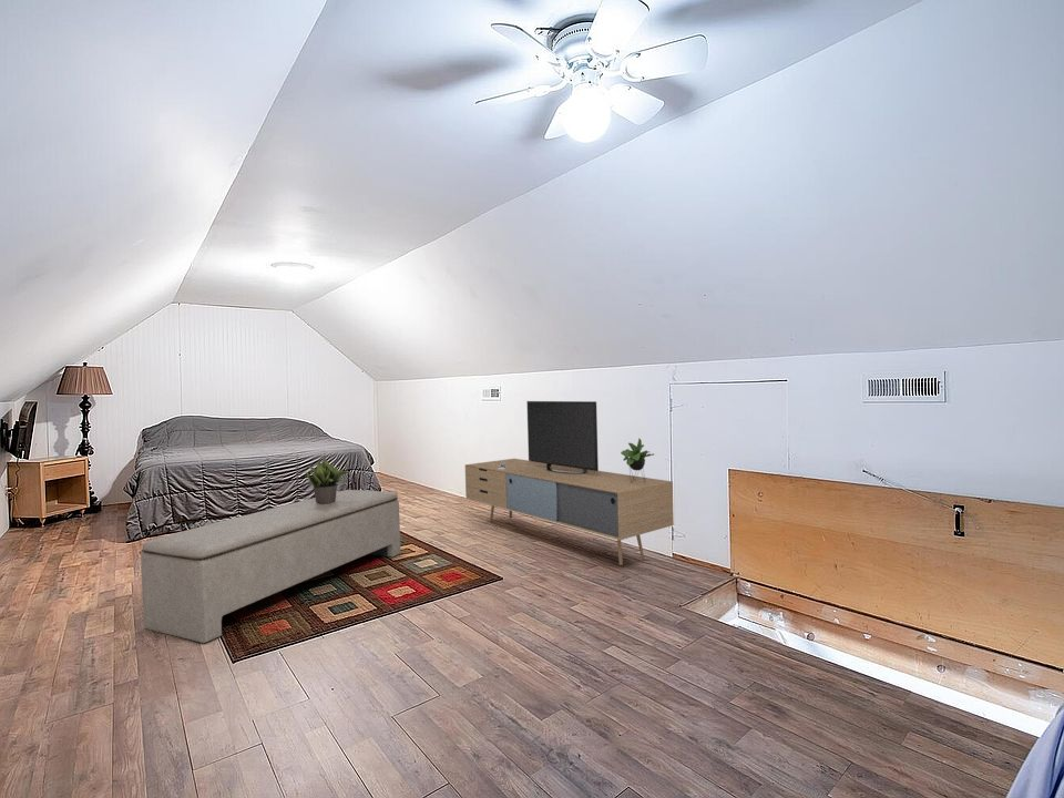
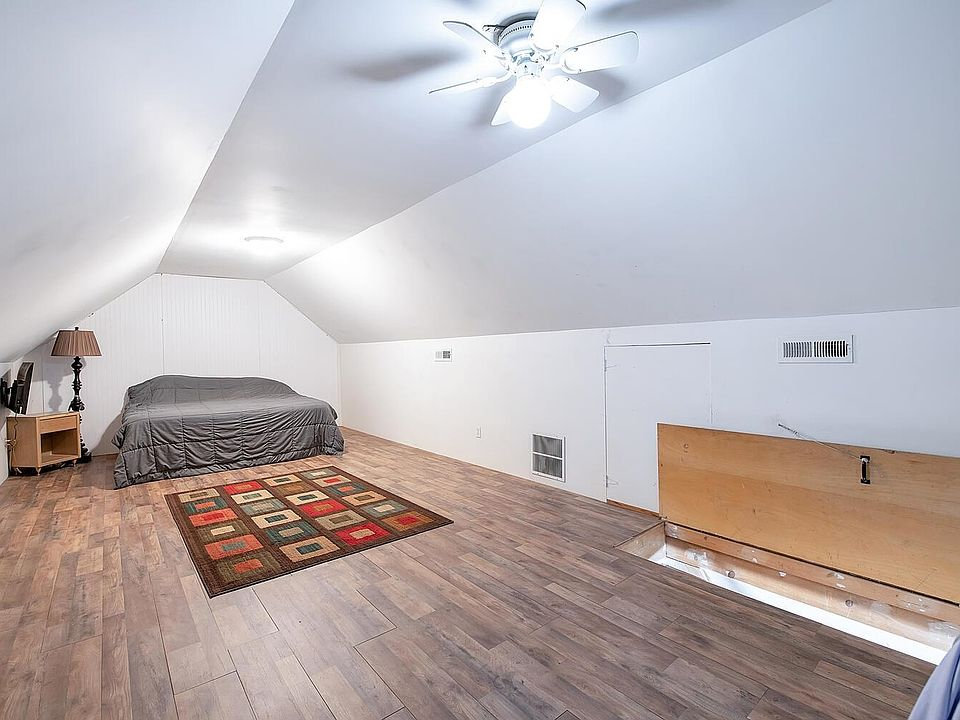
- bench (293, 548)
- media console (556, 469)
- potted plant (330, 478)
